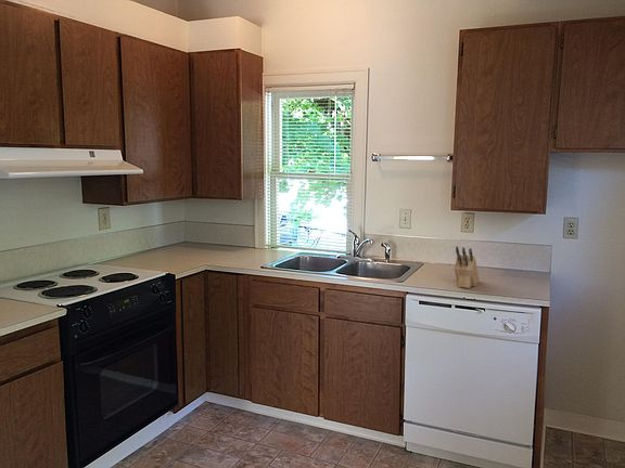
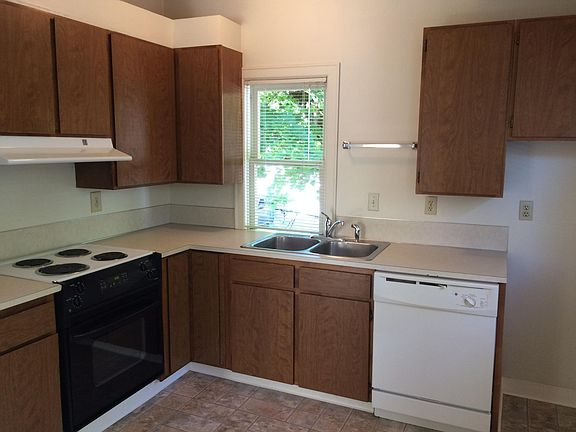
- knife block (467, 264)
